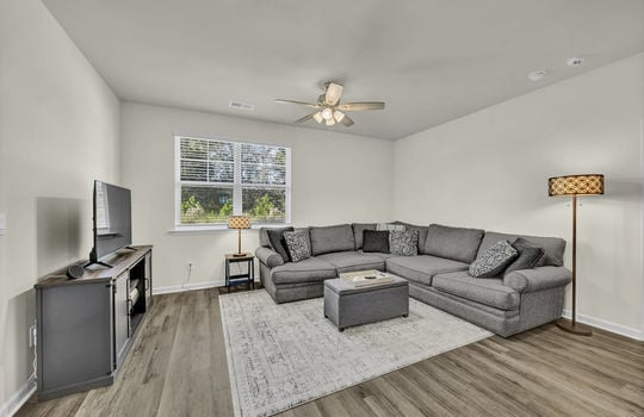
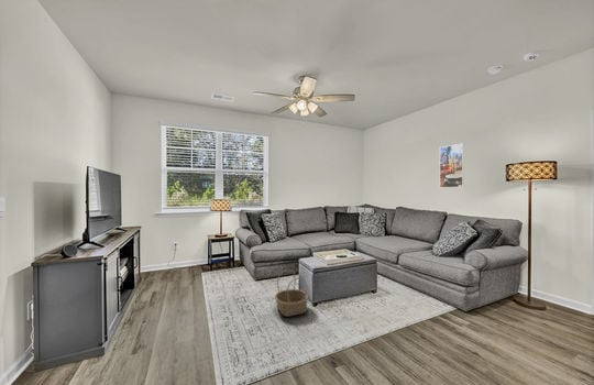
+ basket (292, 292)
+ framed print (451, 166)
